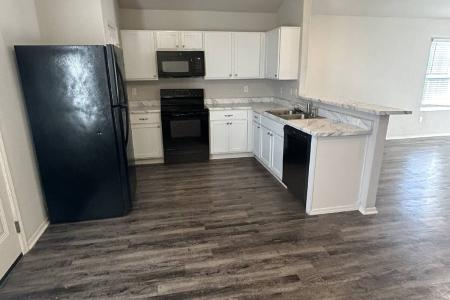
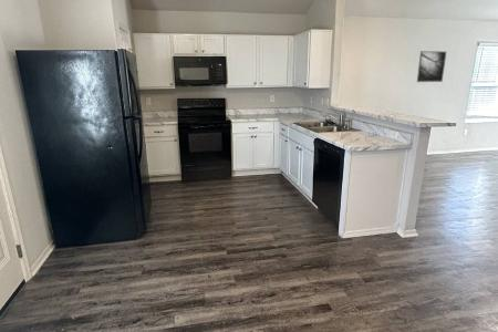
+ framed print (432, 66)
